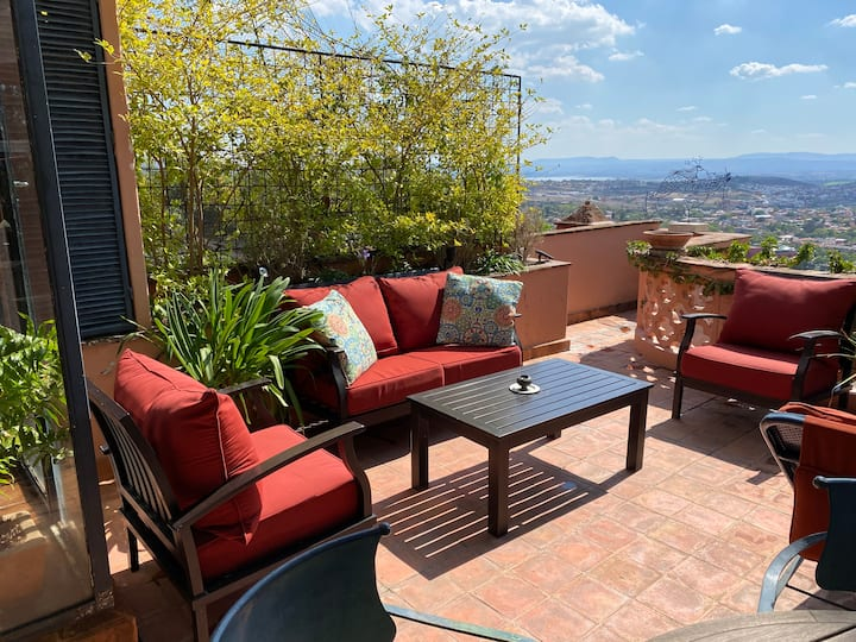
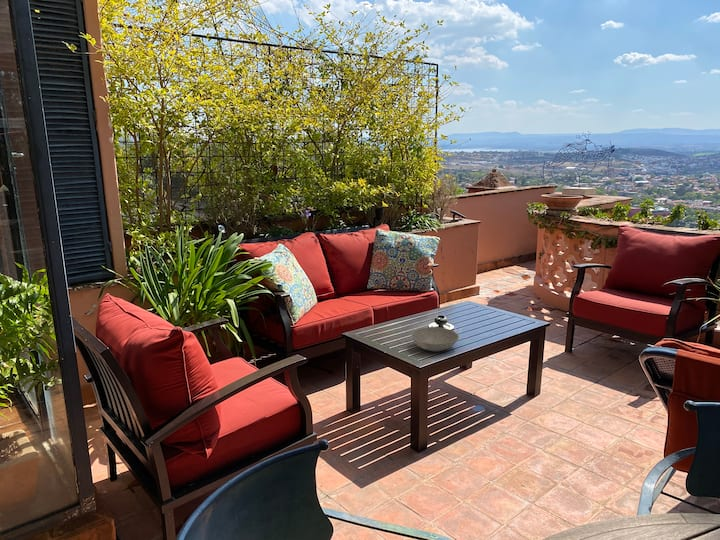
+ bowl (434, 341)
